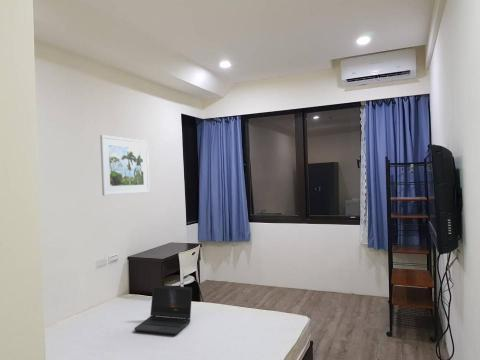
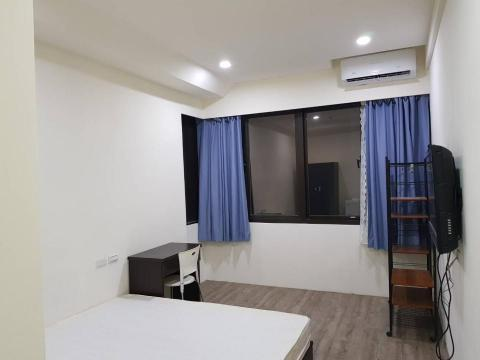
- laptop computer (163, 308)
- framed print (126, 166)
